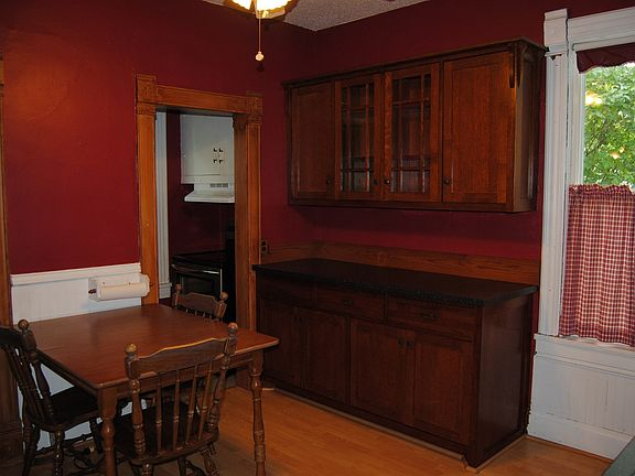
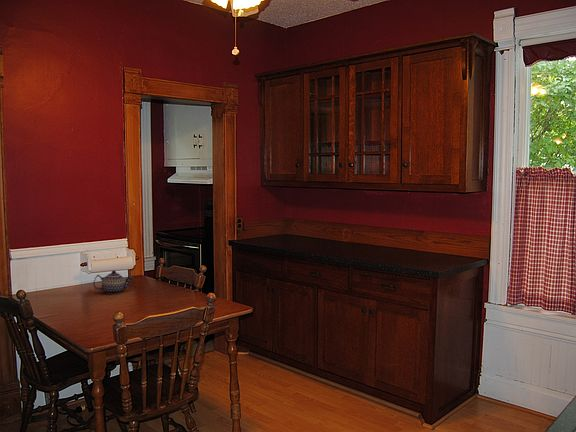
+ teapot (113, 281)
